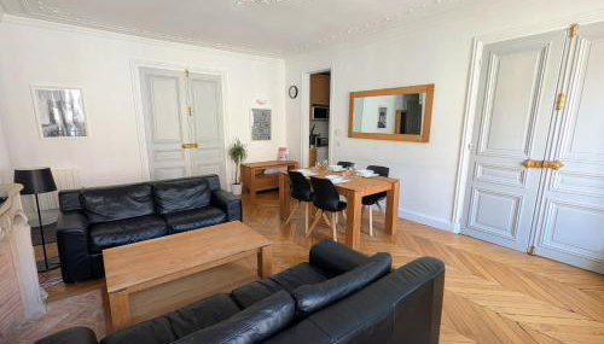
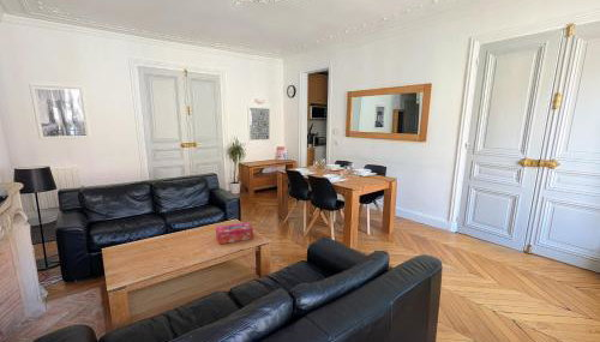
+ tissue box (234, 232)
